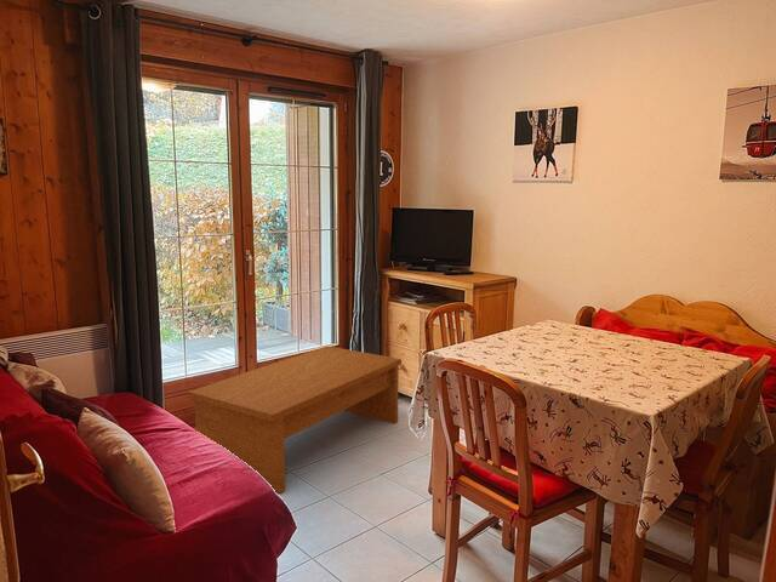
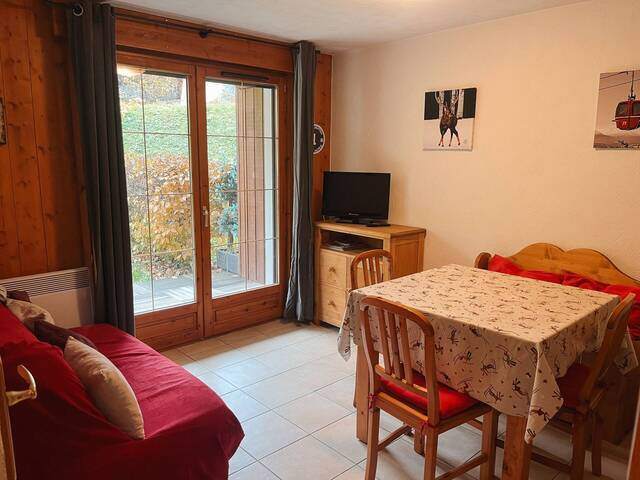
- coffee table (306, 407)
